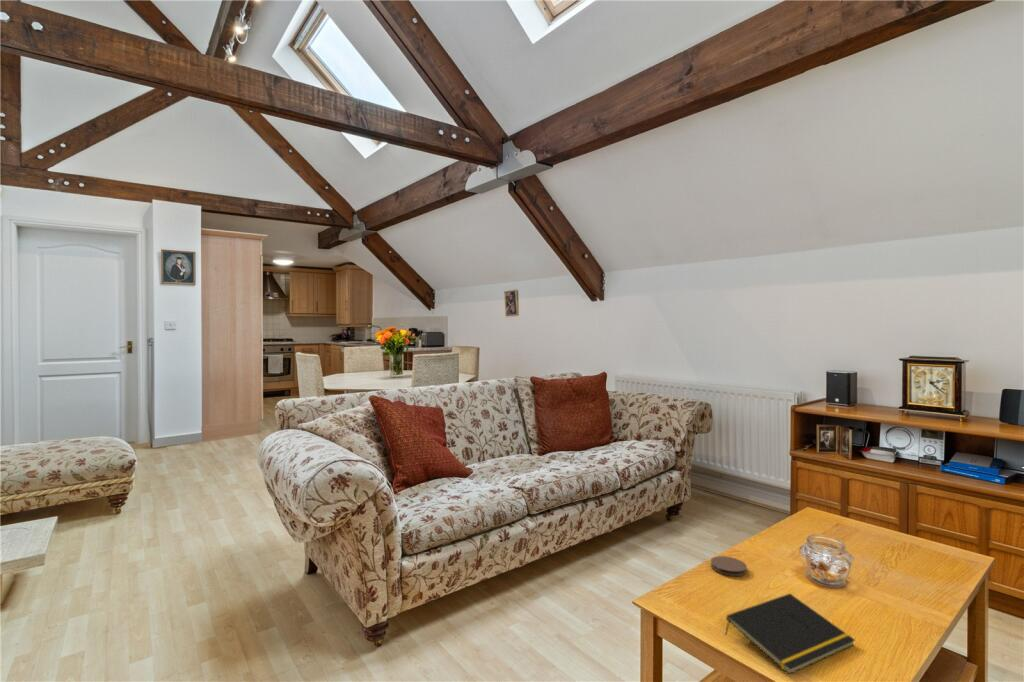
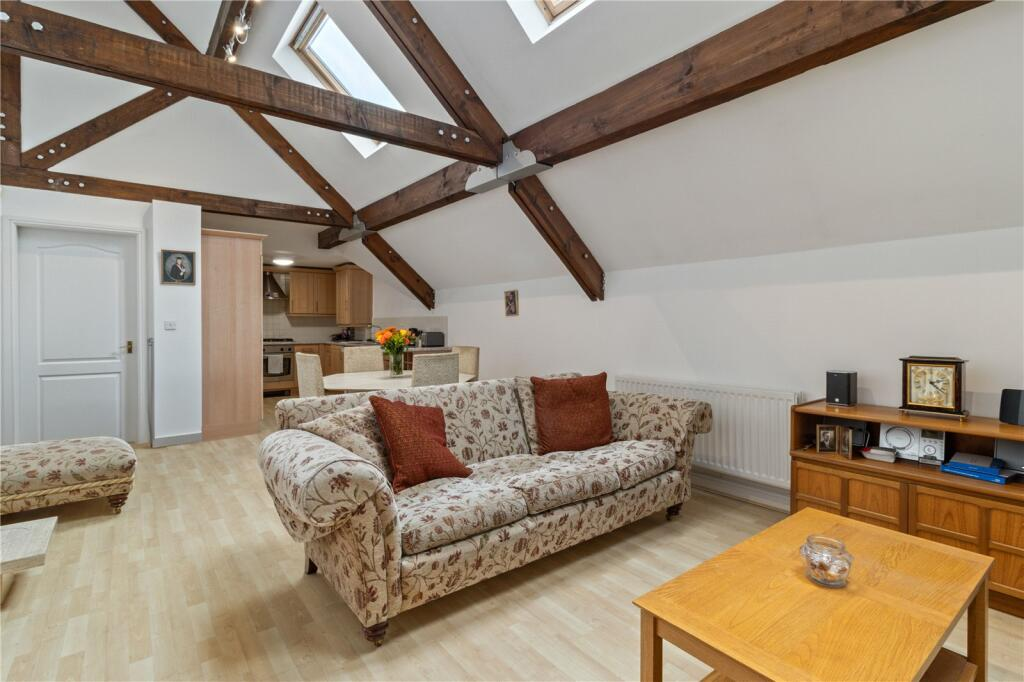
- coaster (728, 565)
- notepad (789, 629)
